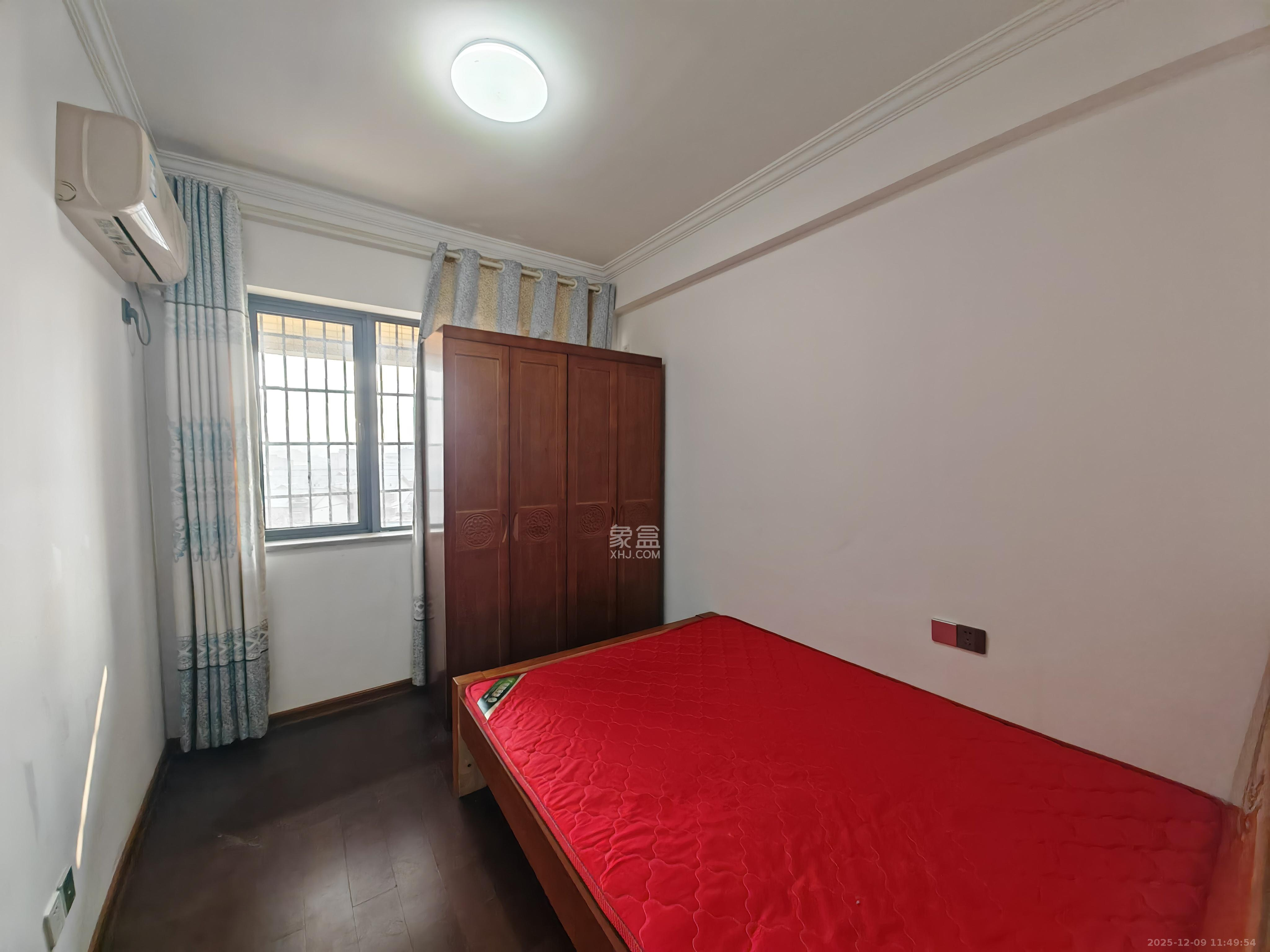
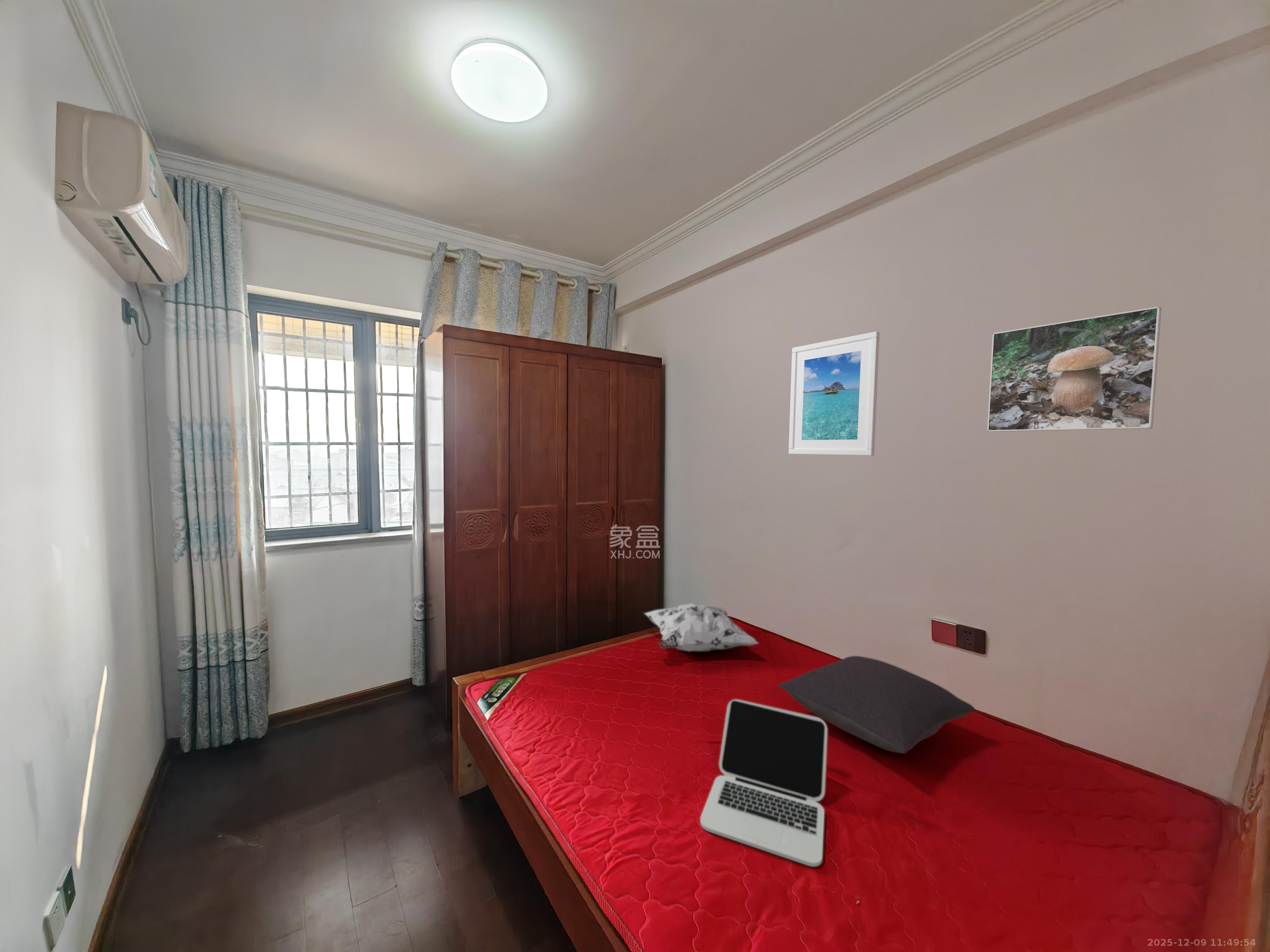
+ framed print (1065, 376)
+ decorative pillow (697, 627)
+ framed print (830, 398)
+ laptop (767, 769)
+ pillow (872, 699)
